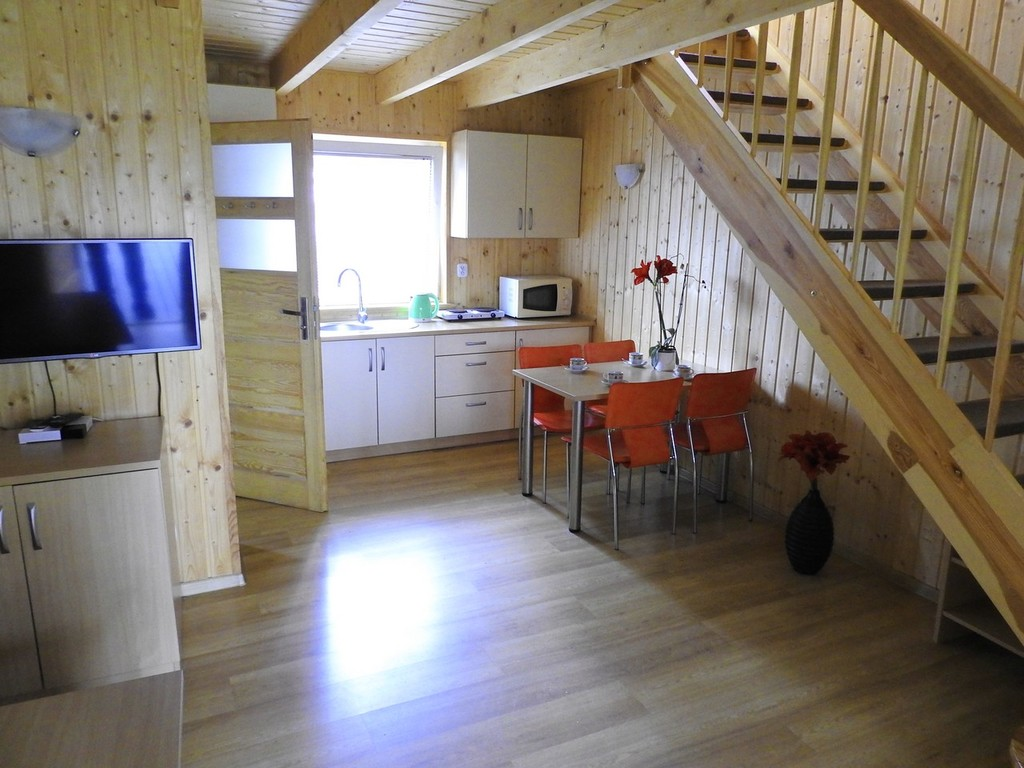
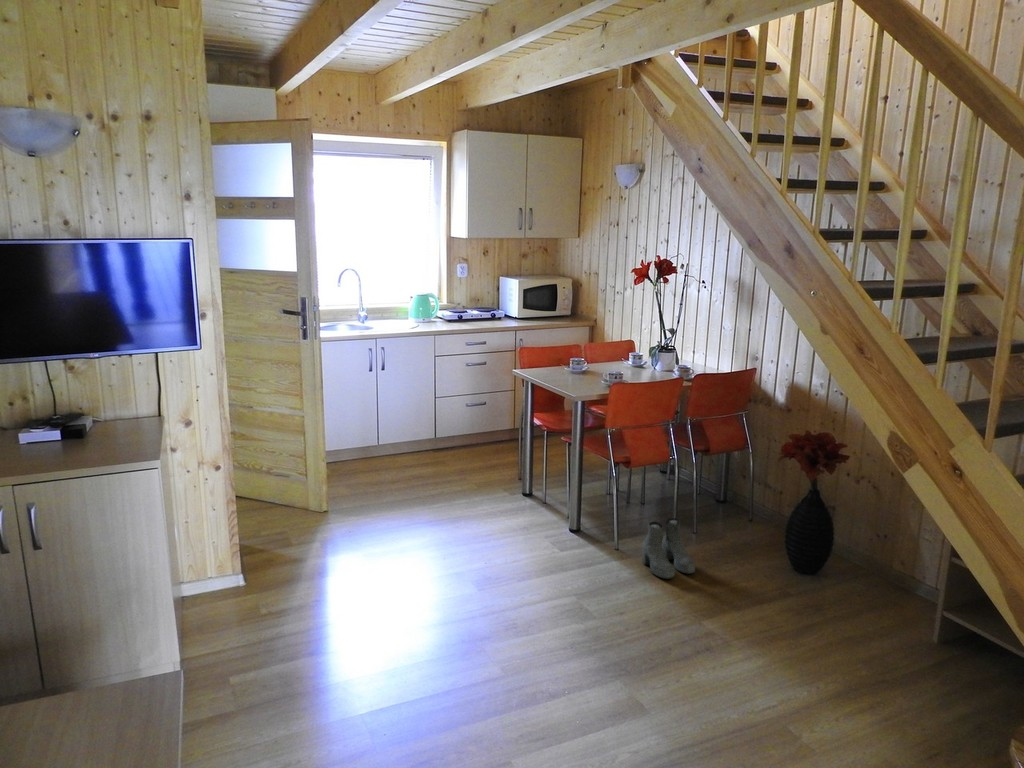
+ boots (668, 546)
